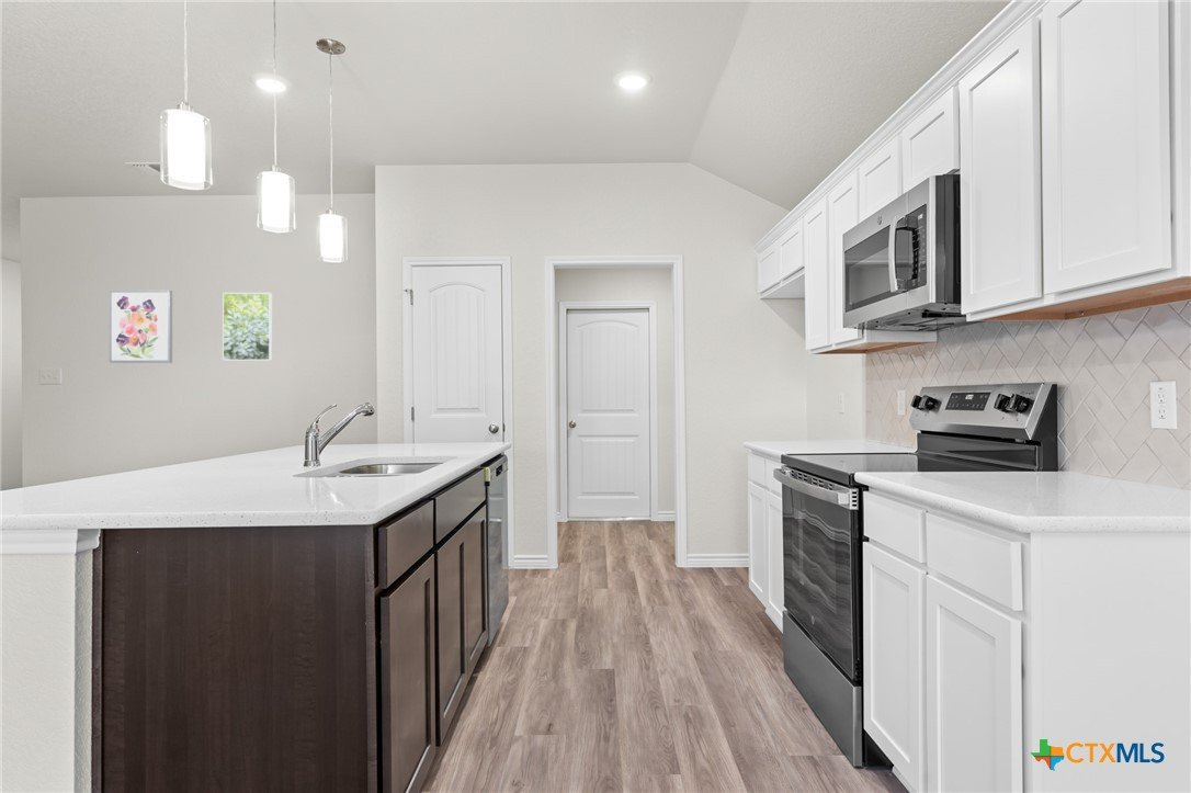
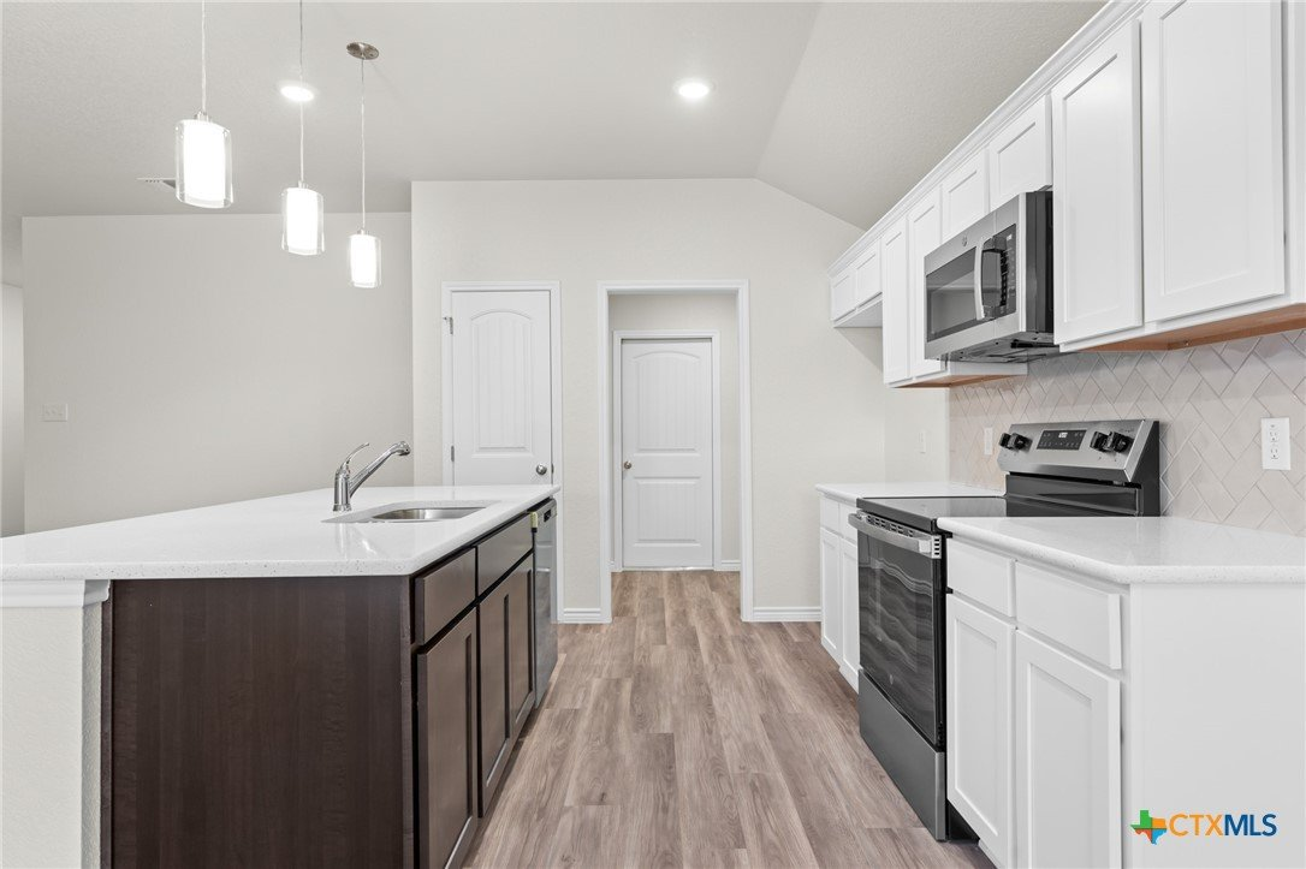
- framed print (247, 326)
- wall art (140, 326)
